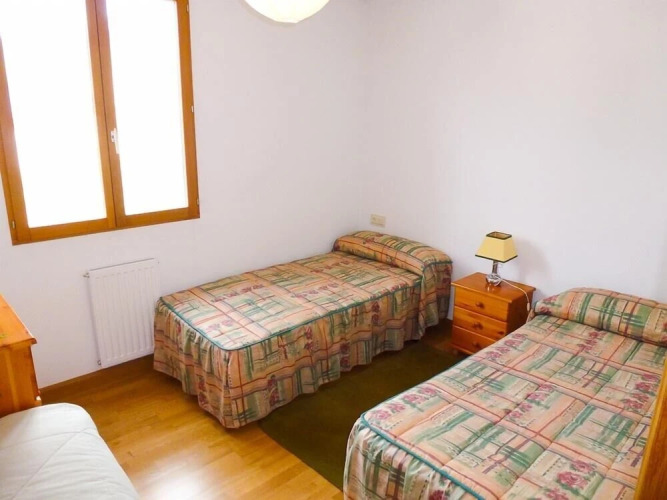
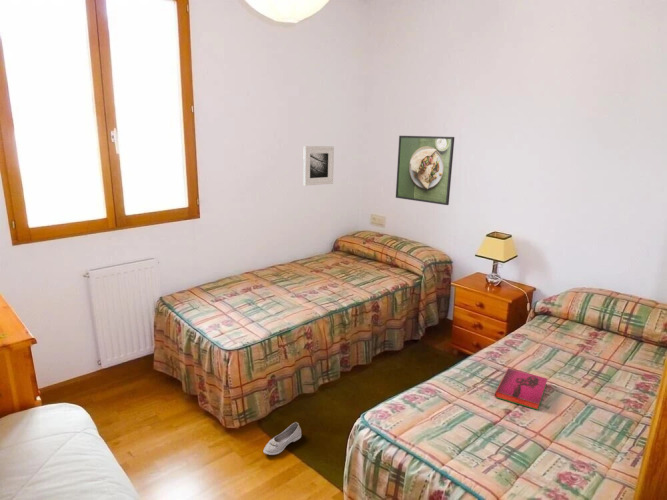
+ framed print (423, 169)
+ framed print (318, 165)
+ shoe (282, 437)
+ hardback book (521, 387)
